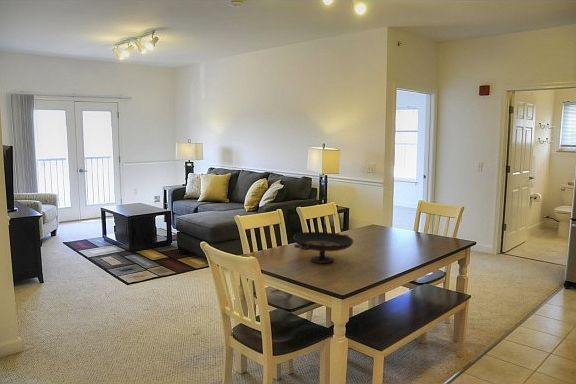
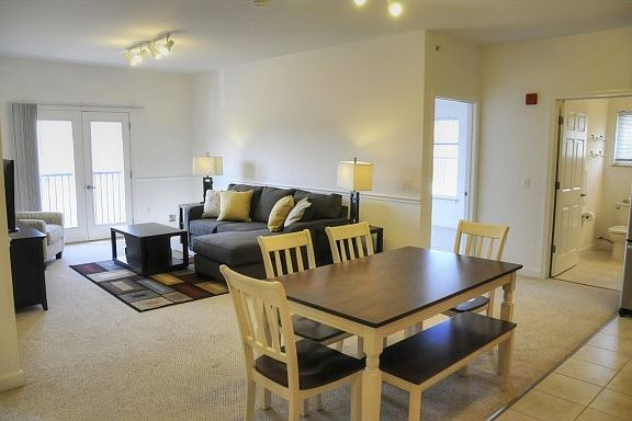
- decorative bowl (322, 248)
